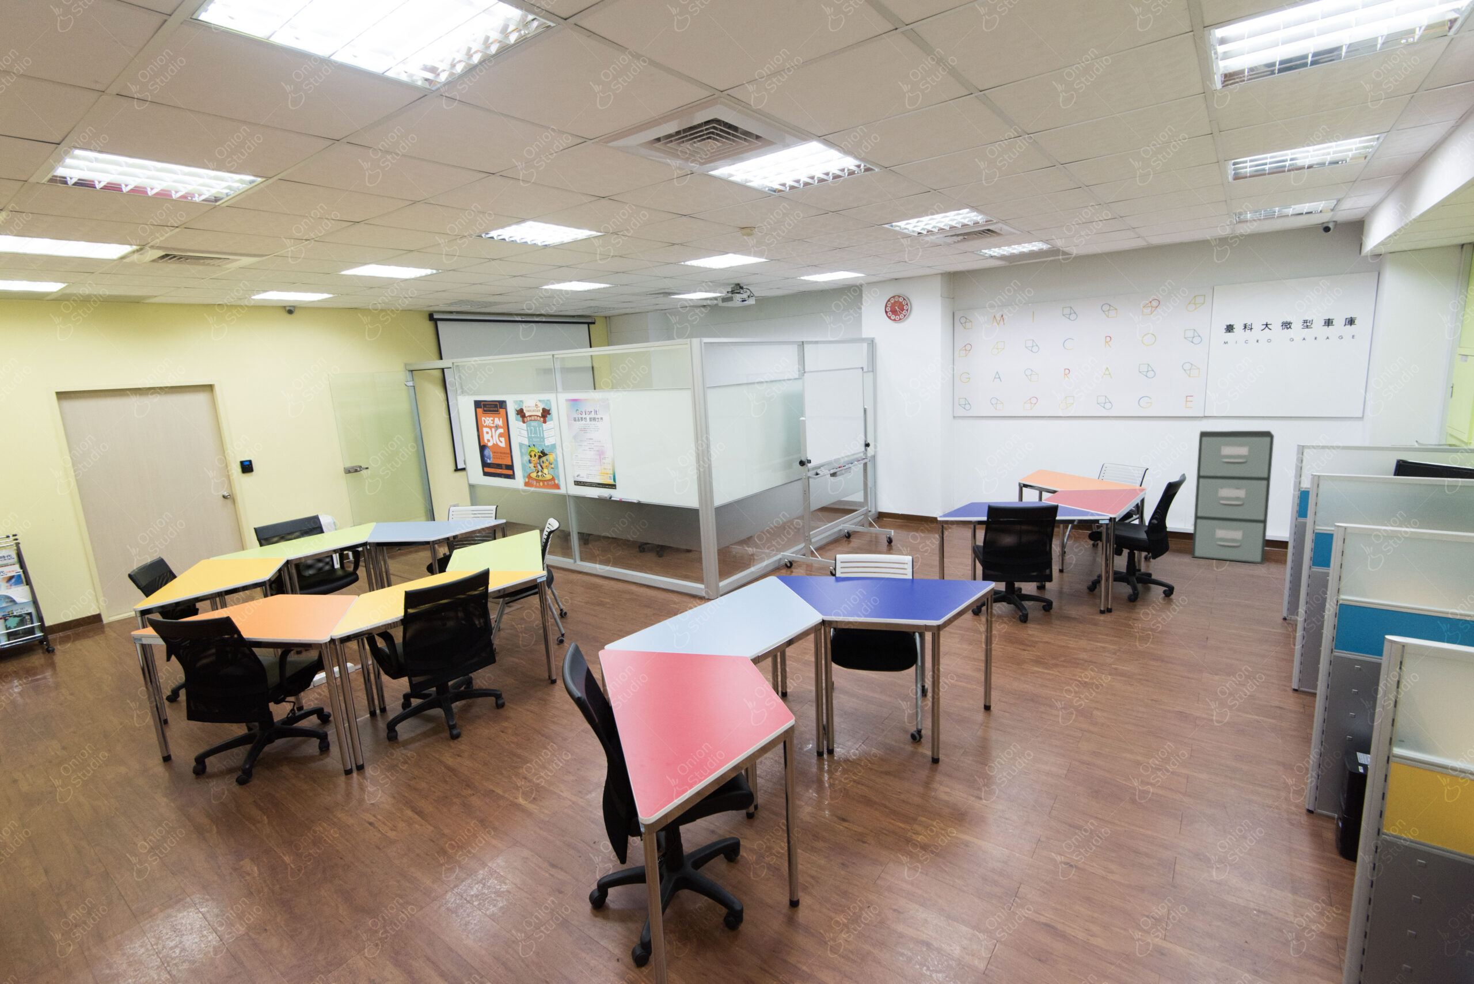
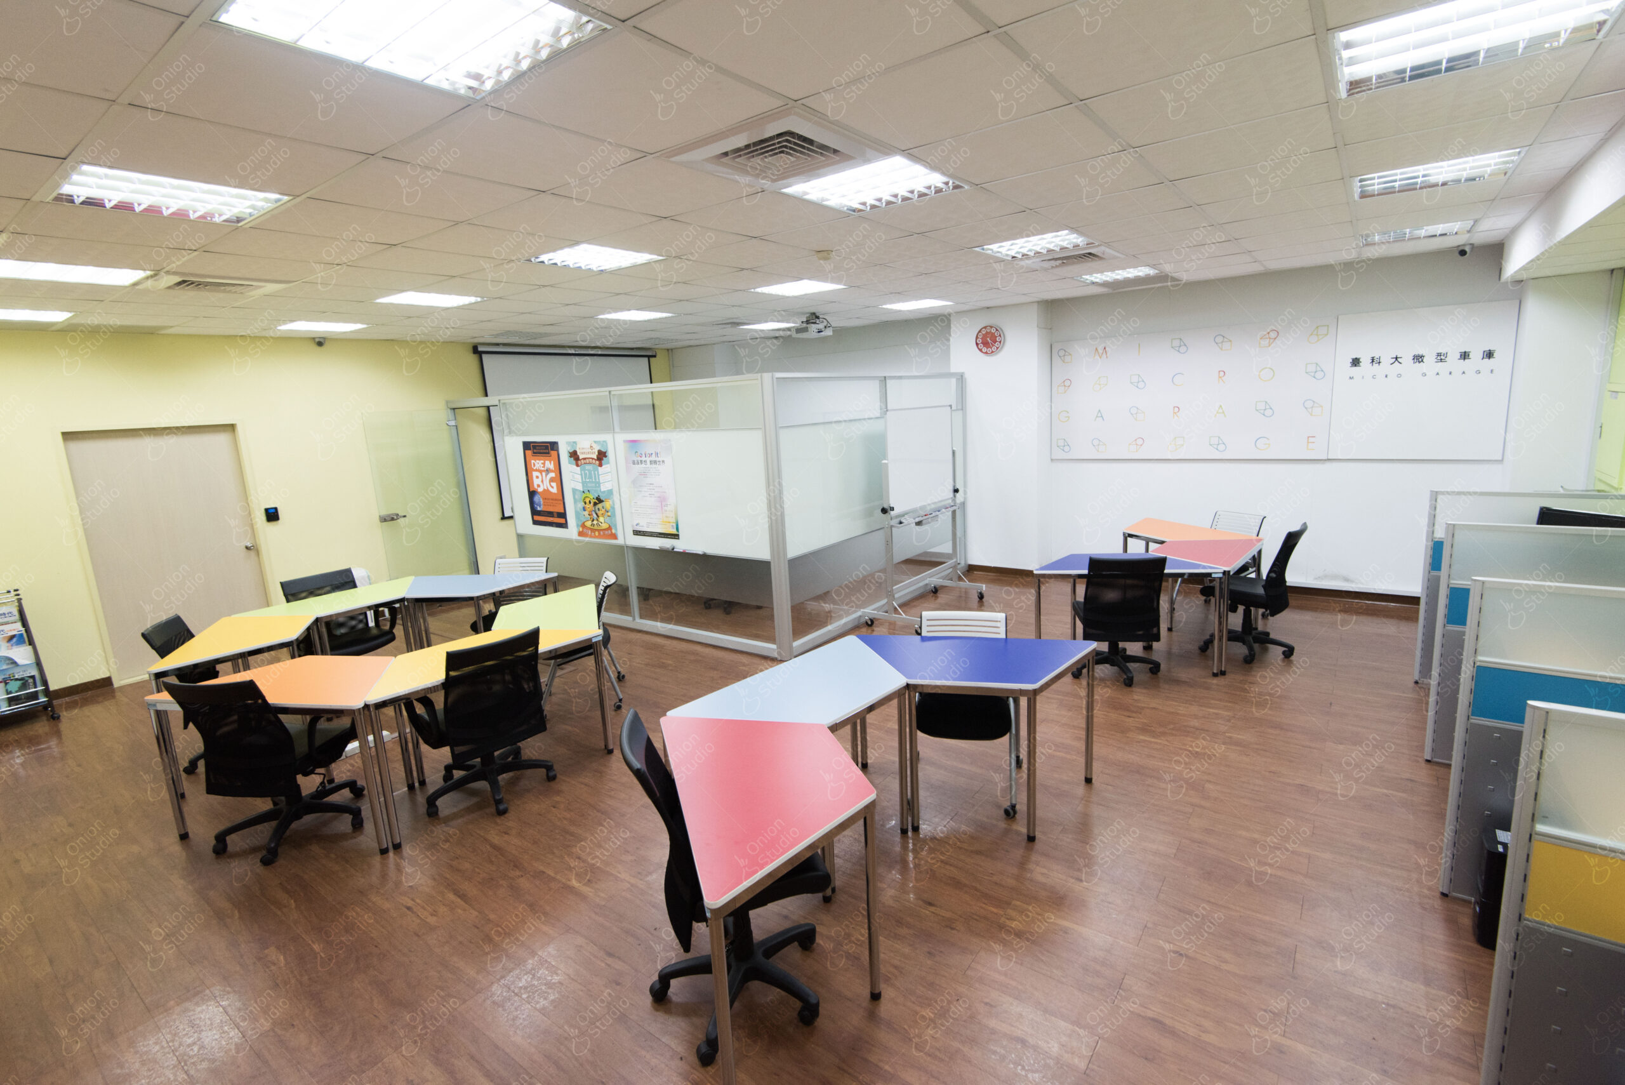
- filing cabinet (1230, 494)
